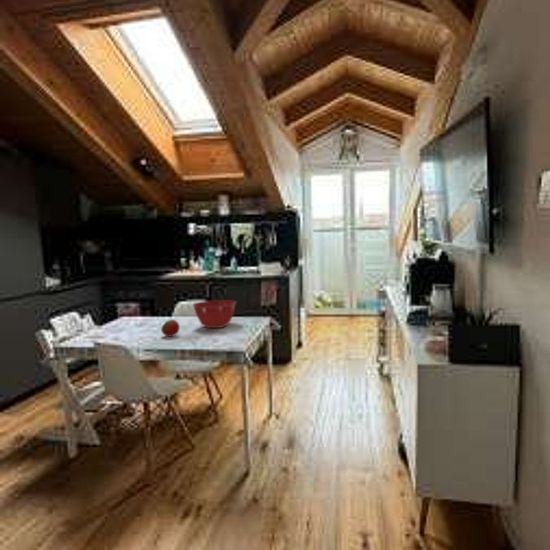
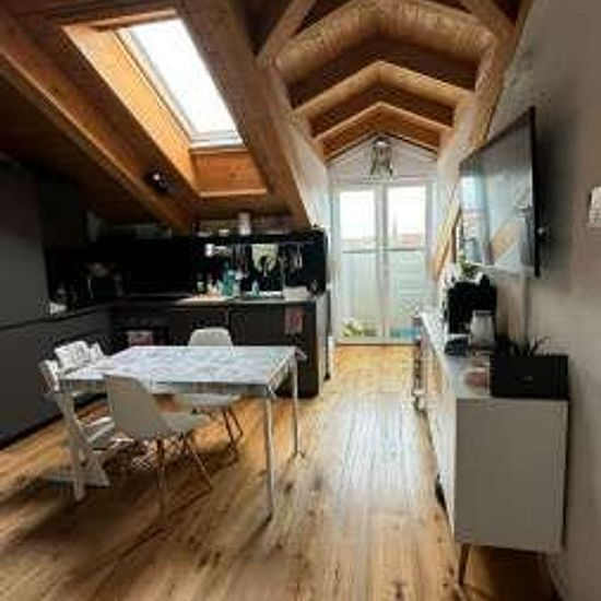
- mixing bowl (215, 314)
- fruit (170, 328)
